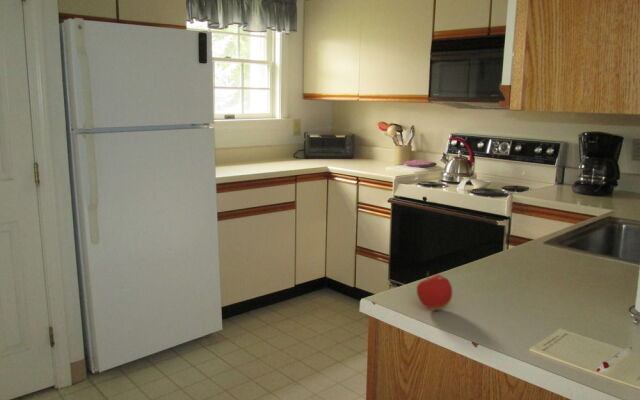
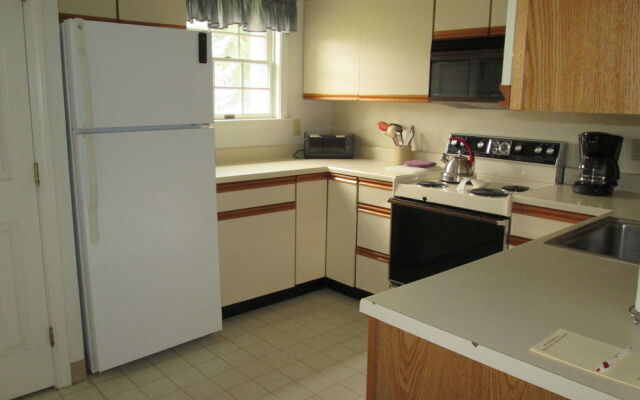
- fruit (434, 290)
